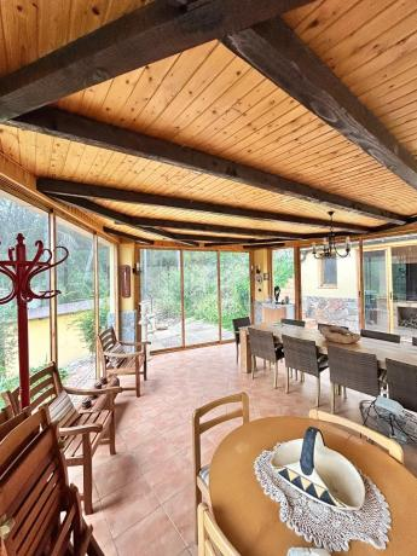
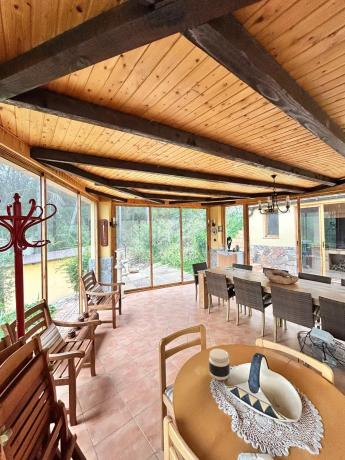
+ jar (219, 363)
